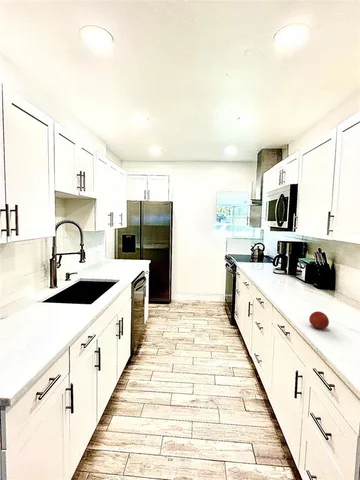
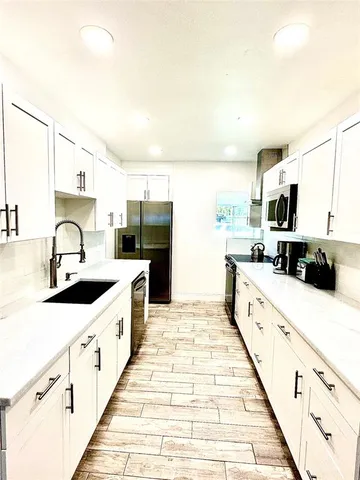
- fruit (318, 319)
